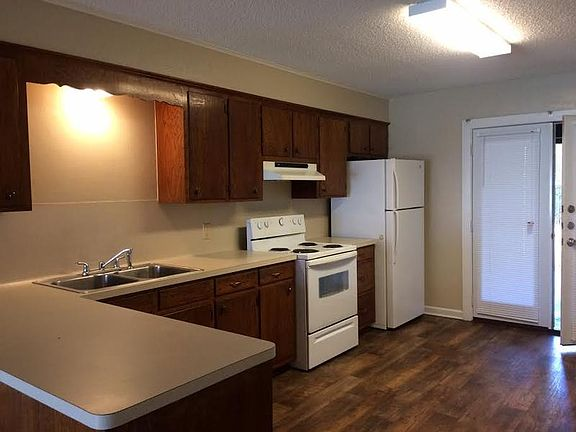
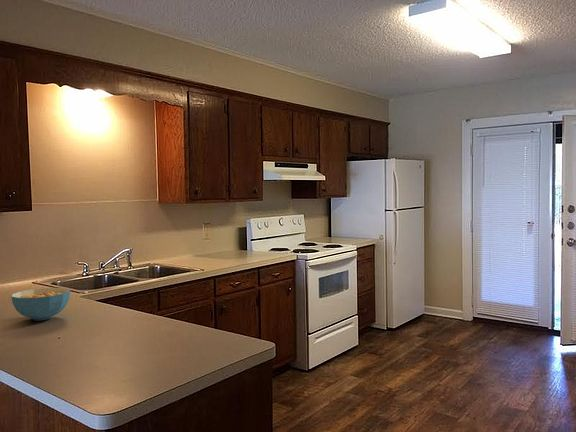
+ cereal bowl (41, 305)
